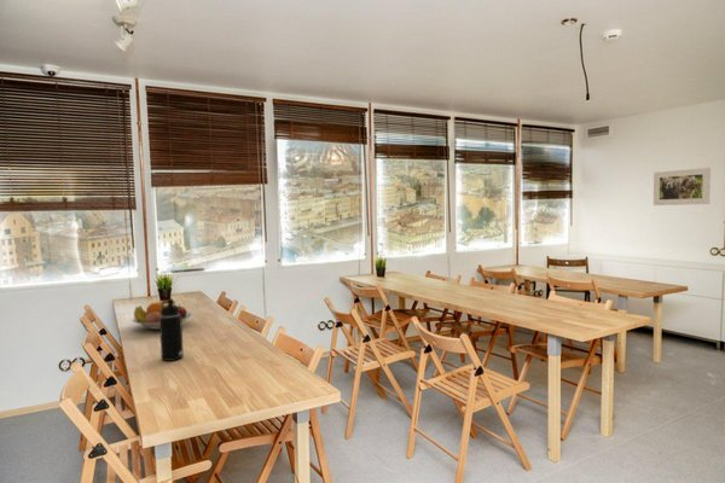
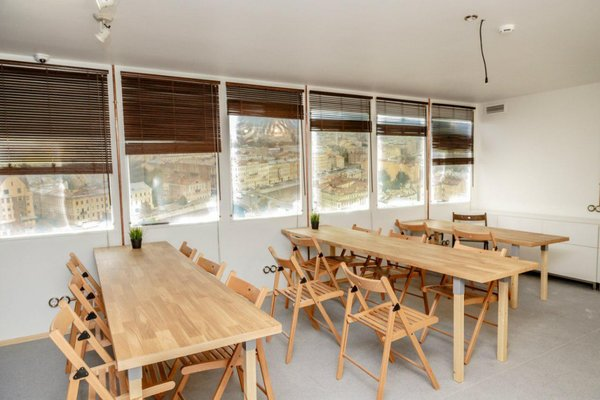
- water bottle (170, 327)
- fruit bowl (161, 315)
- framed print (680, 187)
